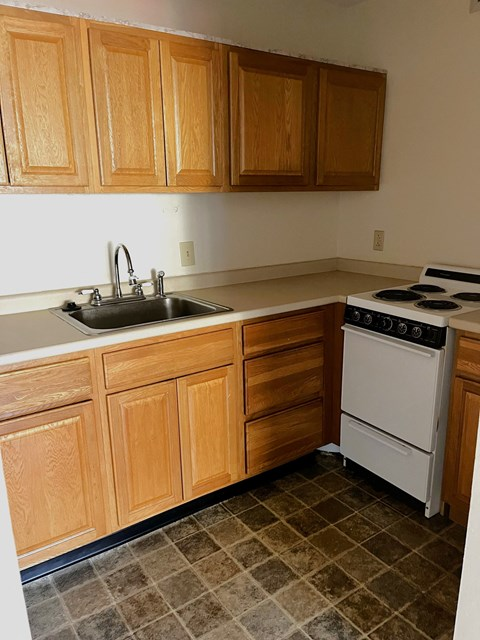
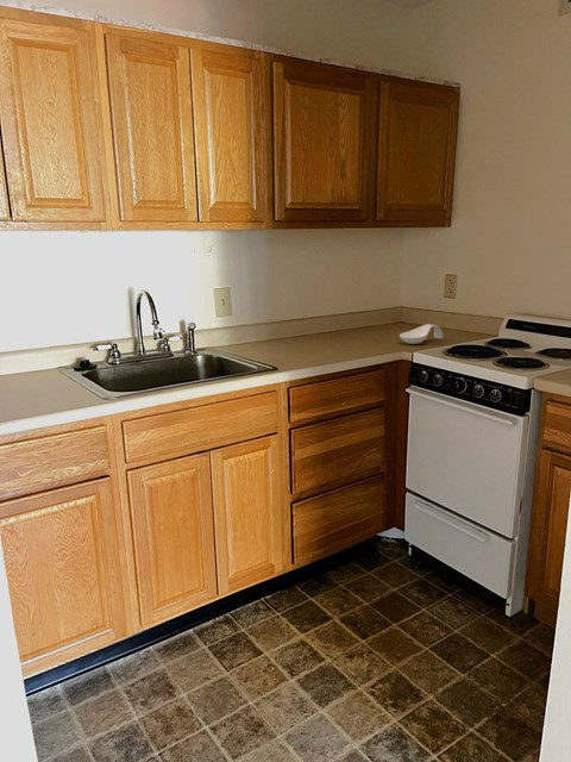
+ spoon rest (421, 333)
